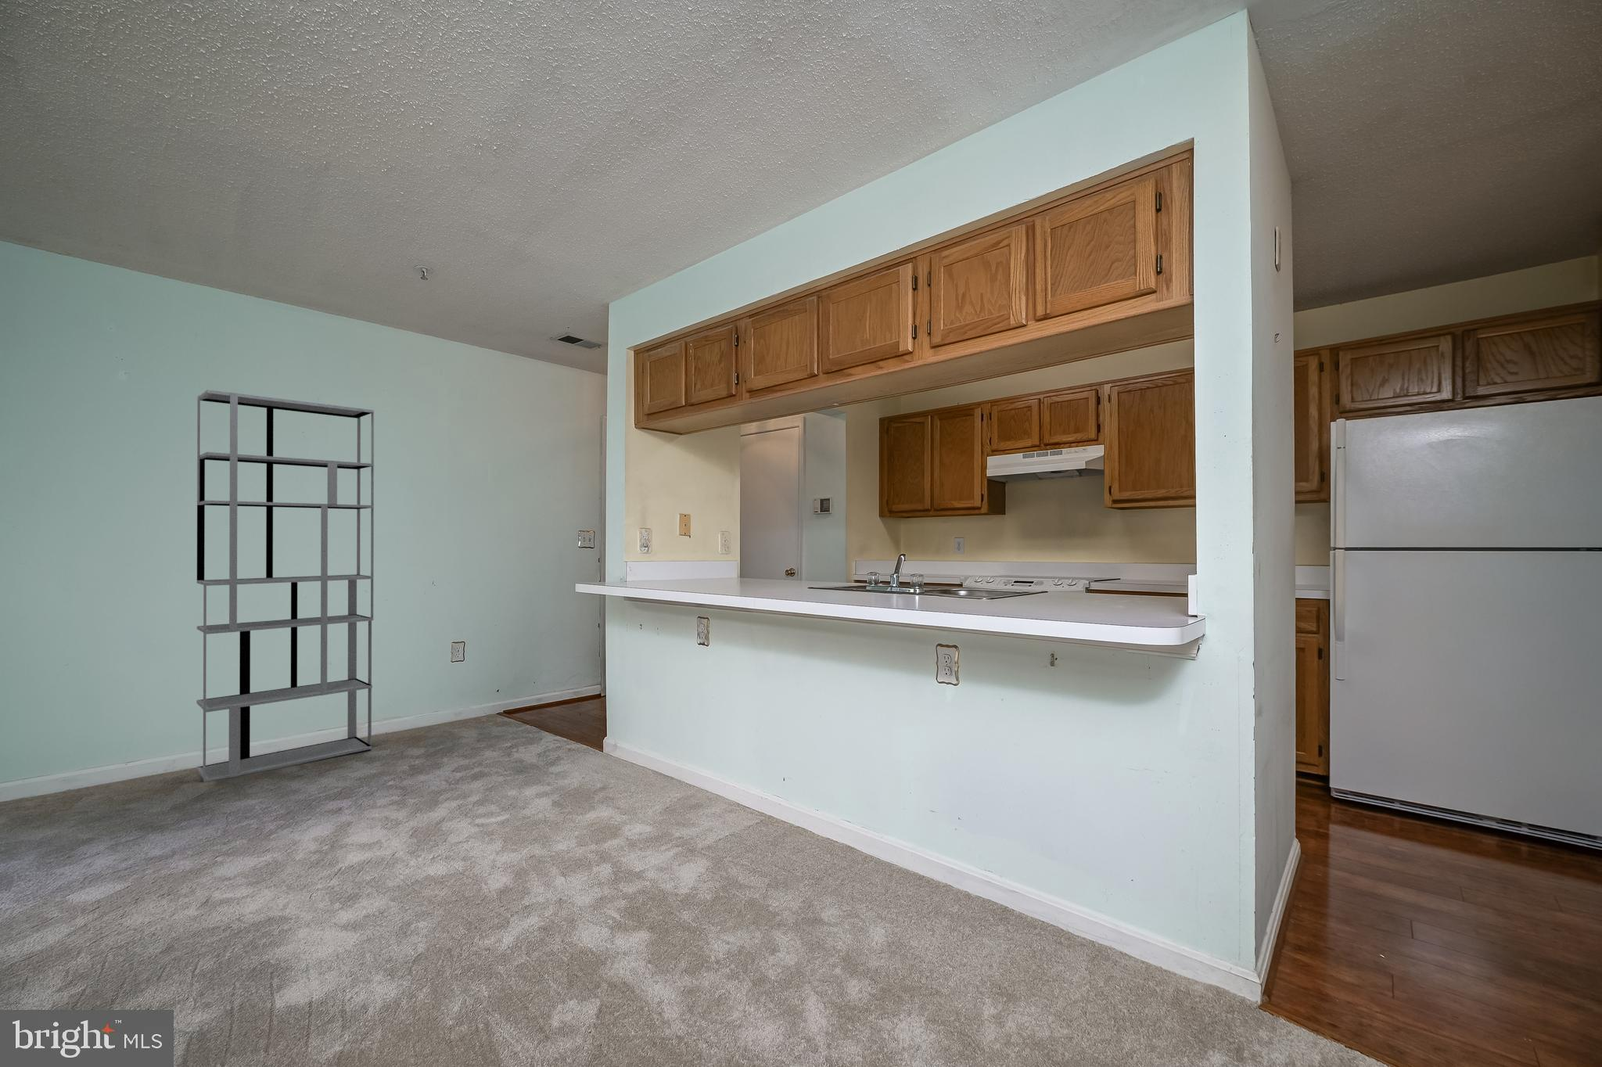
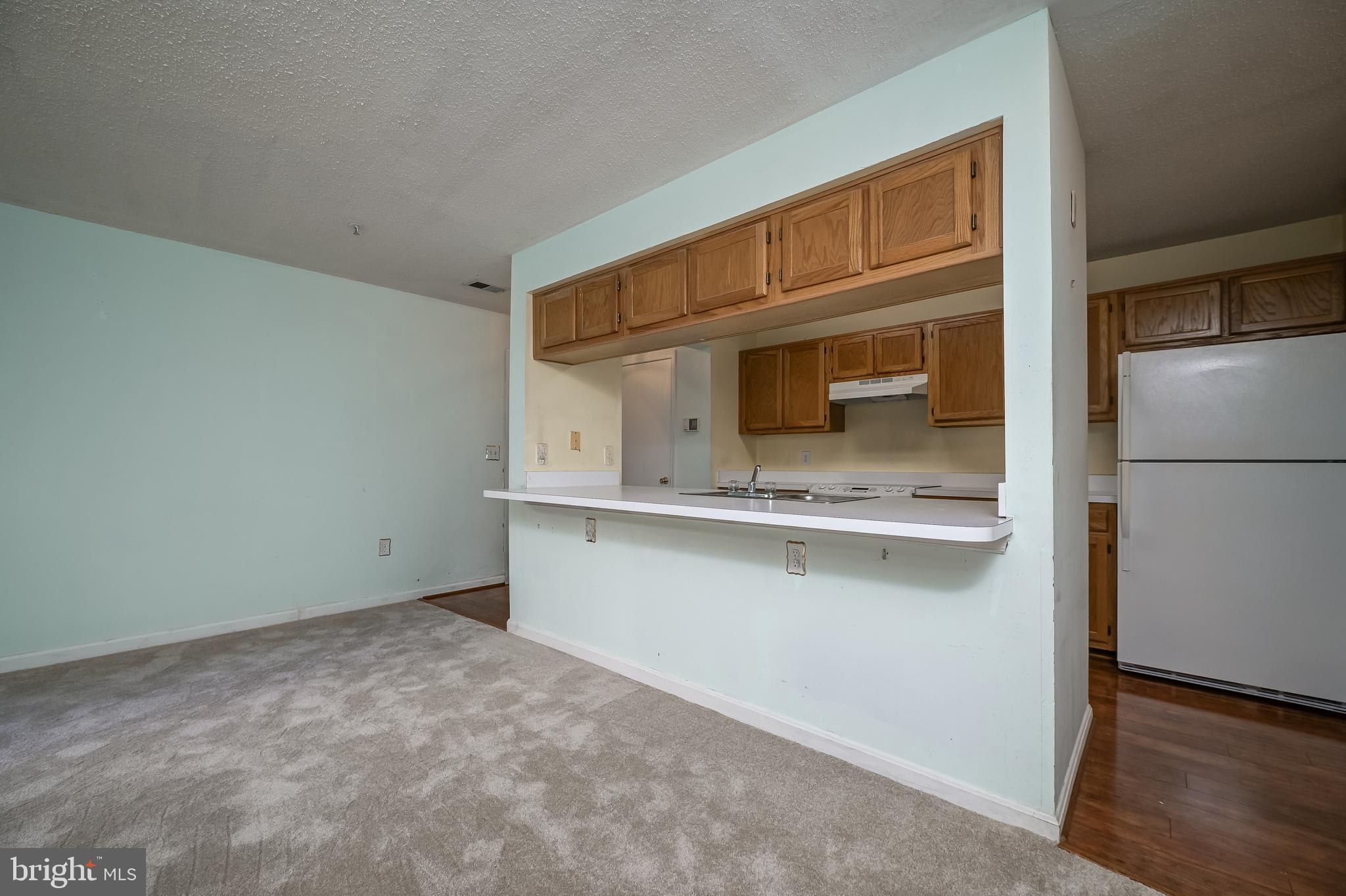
- shelving unit (289, 581)
